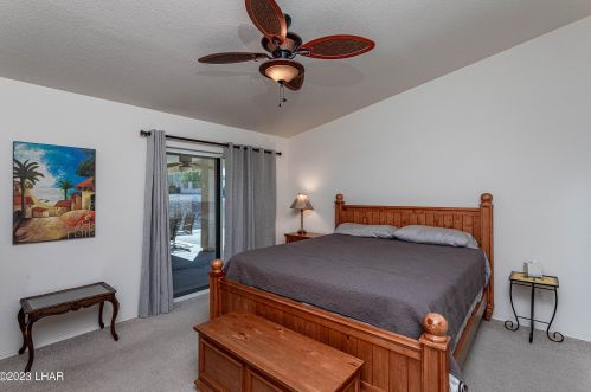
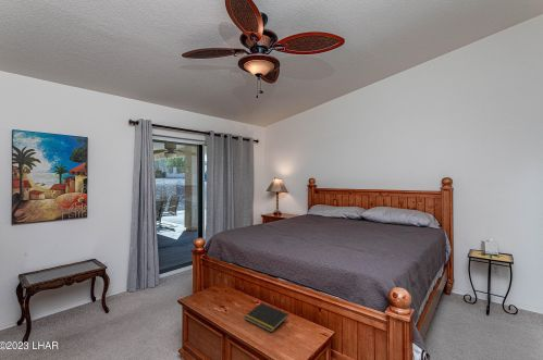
+ notepad (266, 315)
